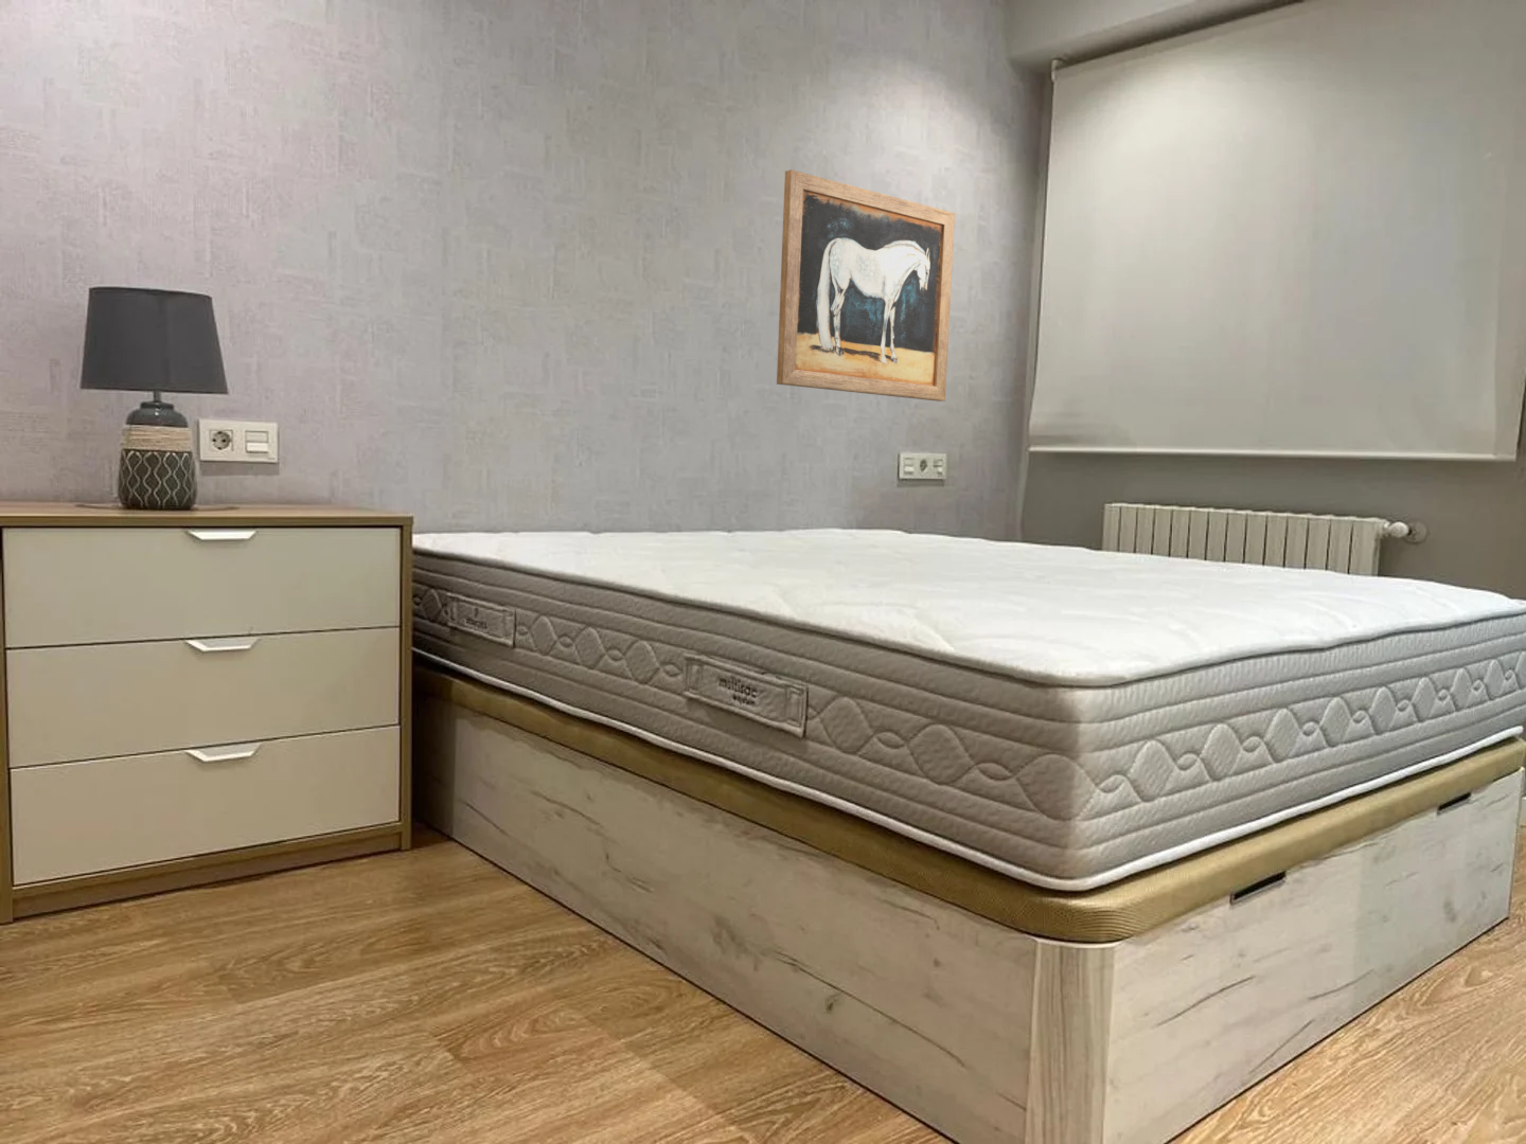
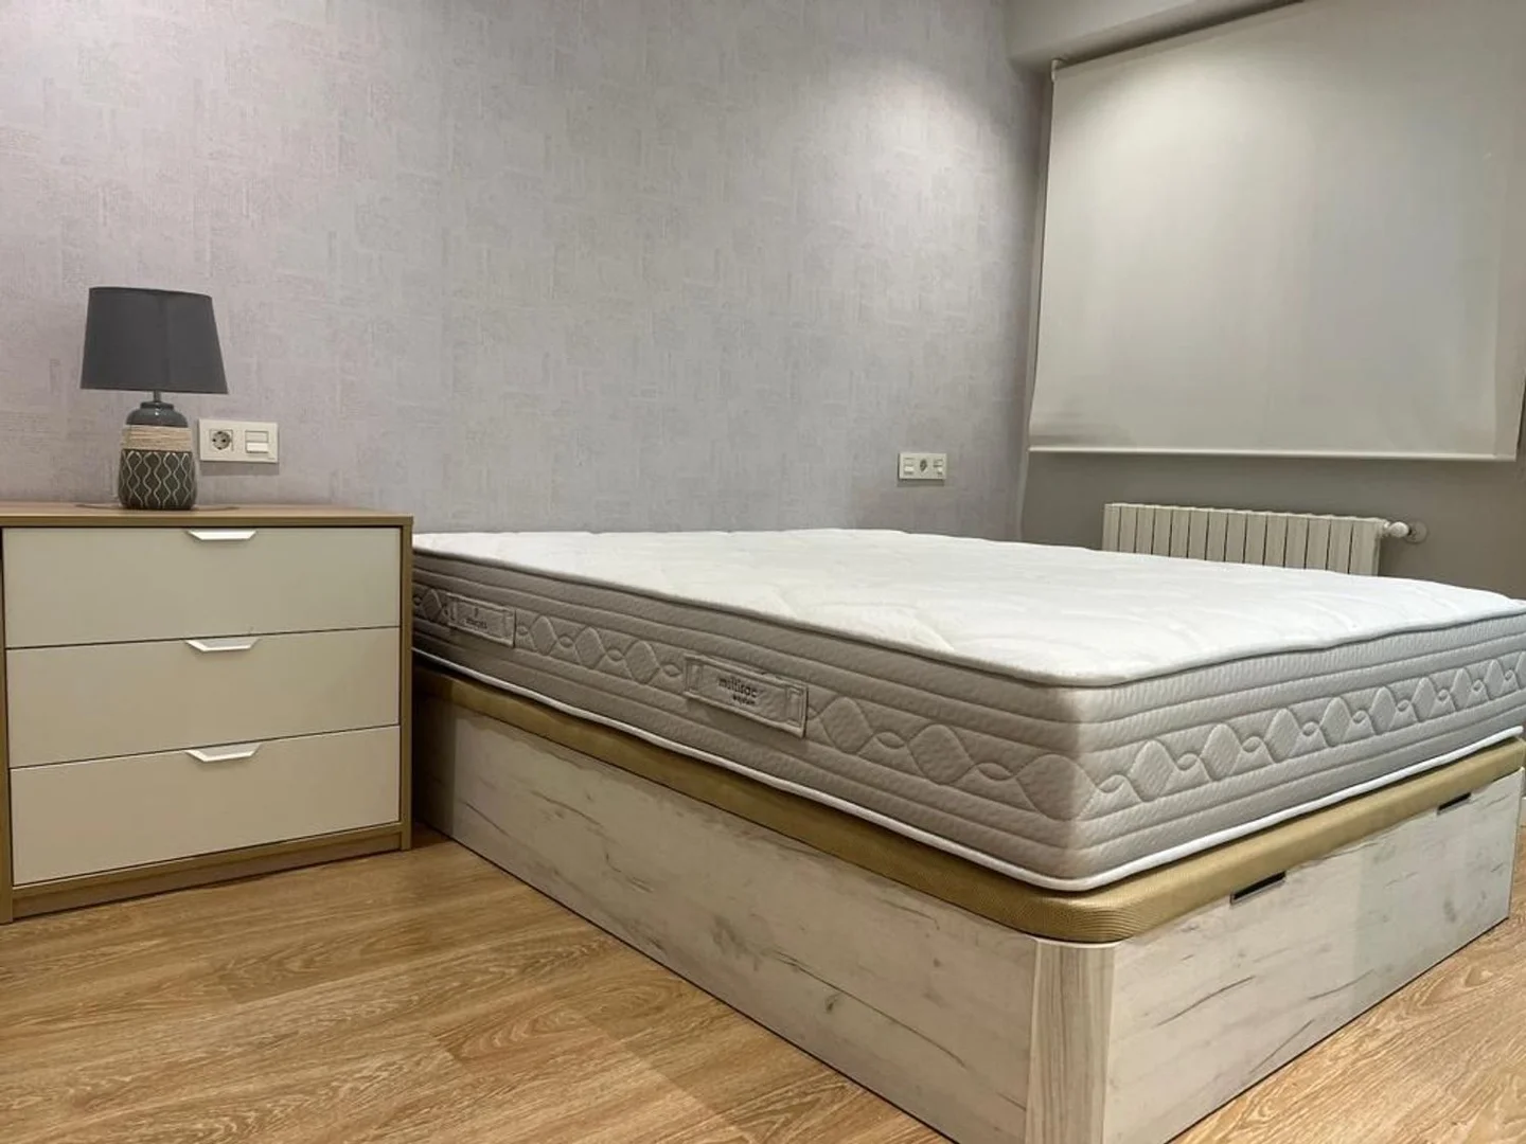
- wall art (870, 293)
